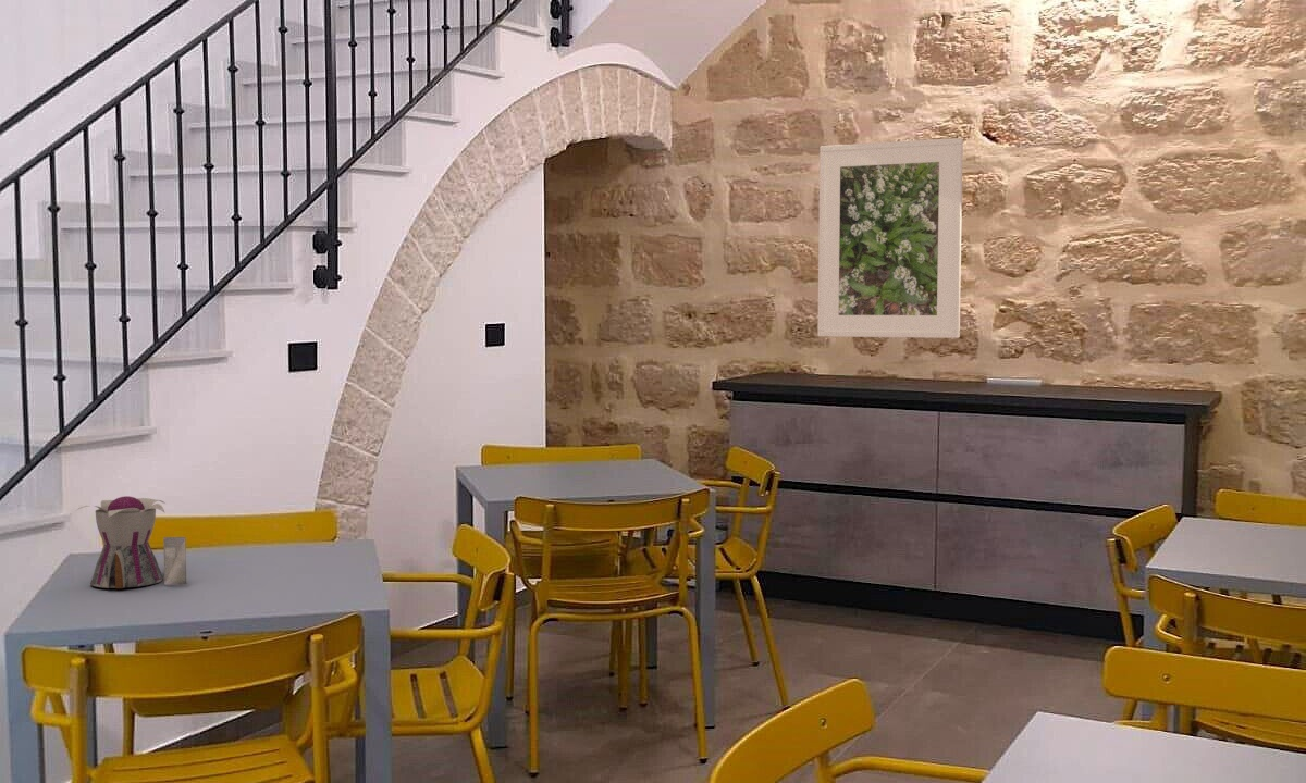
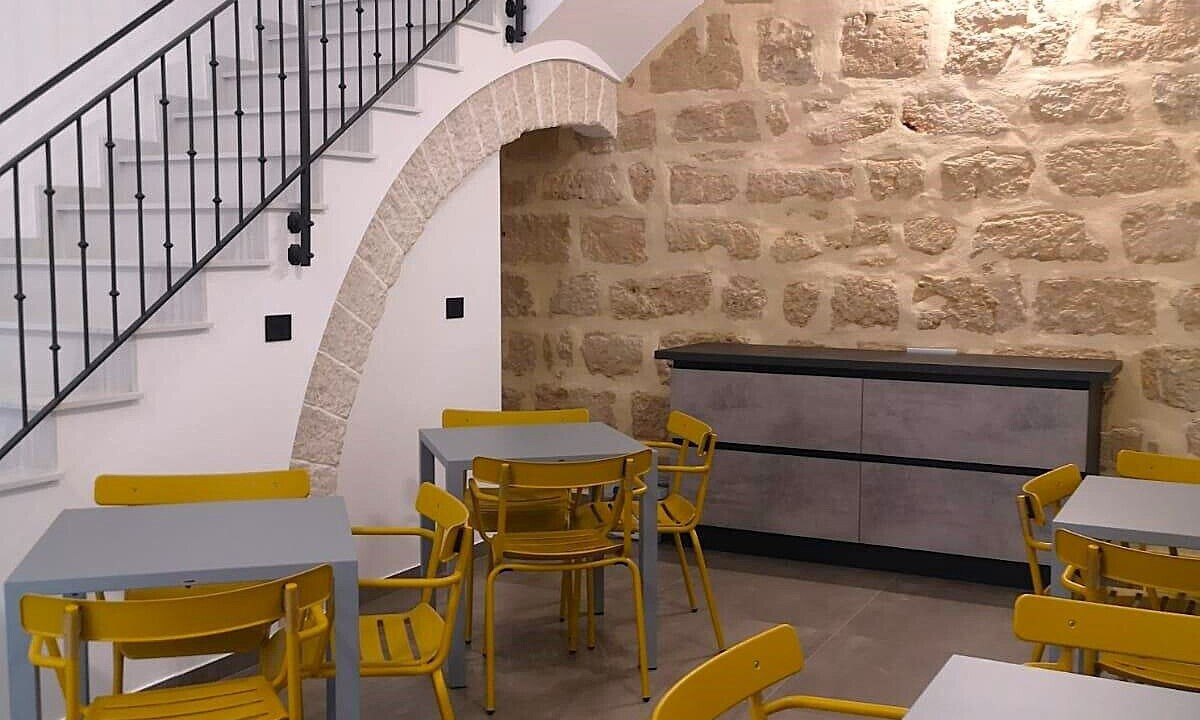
- teapot (134, 538)
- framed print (888, 239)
